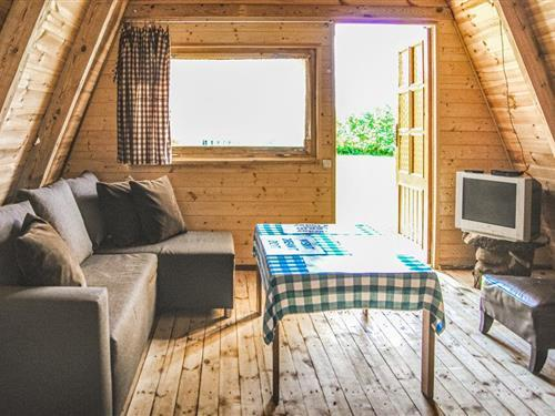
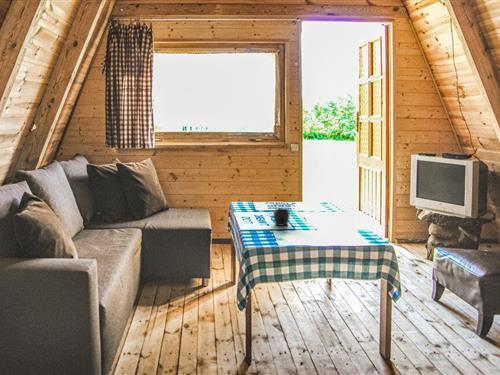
+ mug (281, 216)
